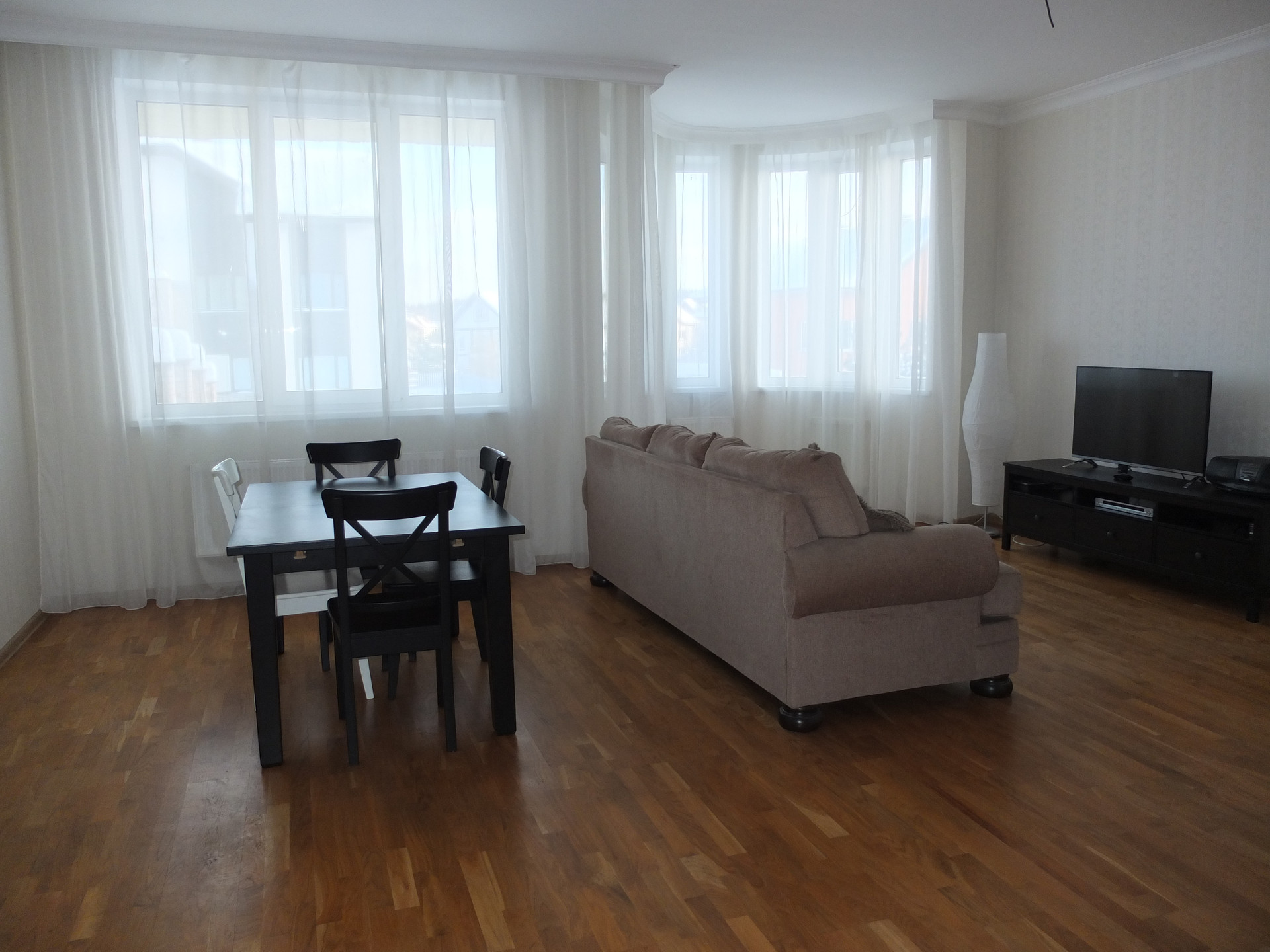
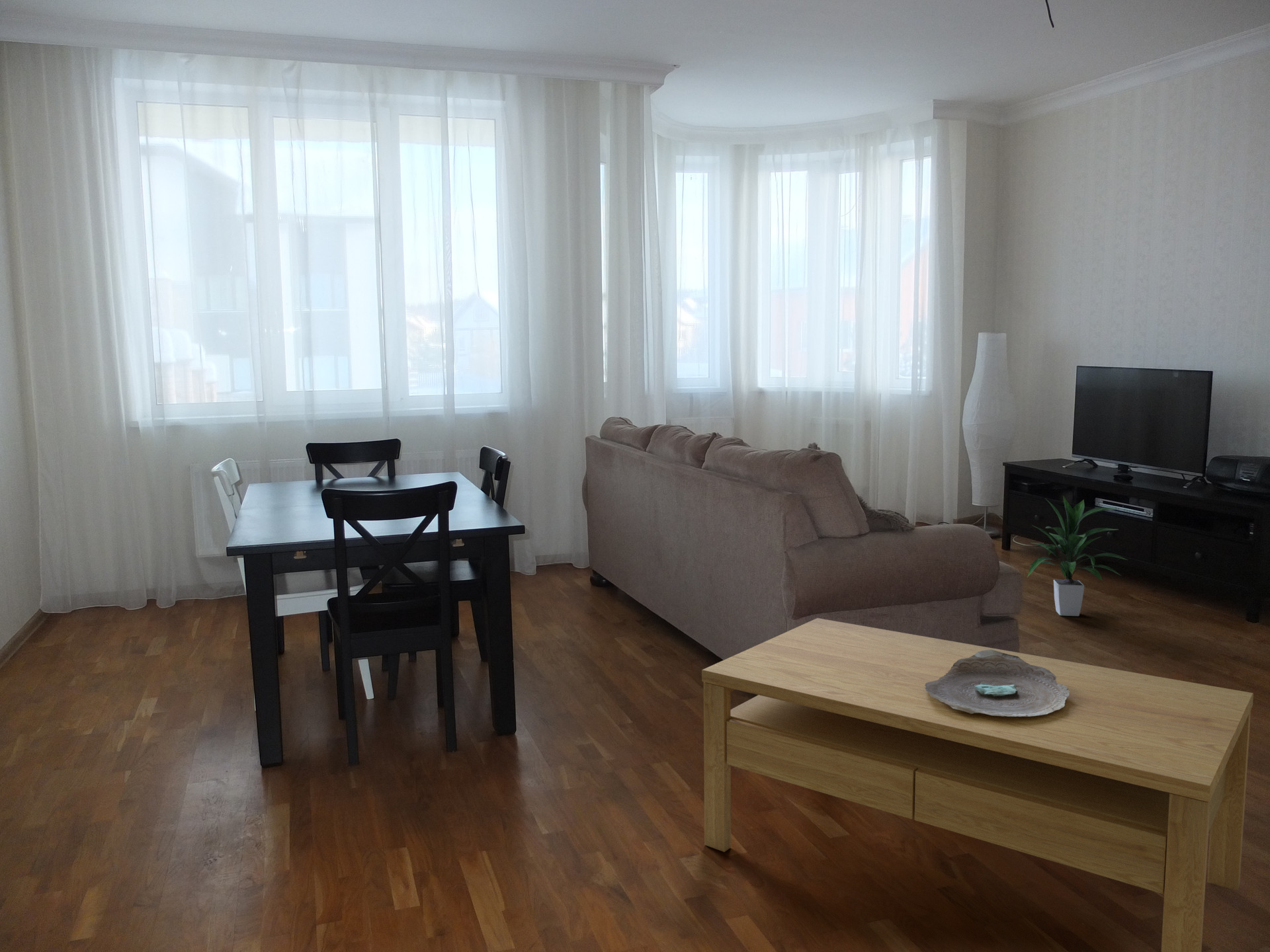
+ indoor plant (1072, 554)
+ coffee table (962, 774)
+ decorative bowl (996, 682)
